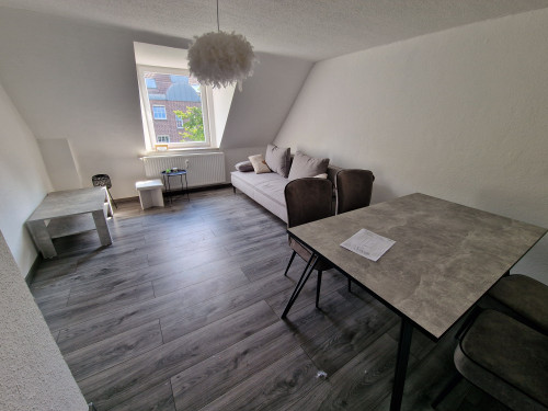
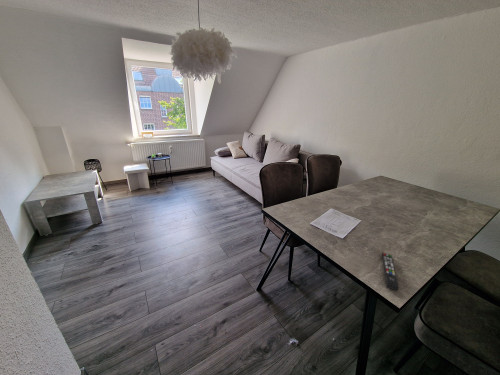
+ remote control (389, 269)
